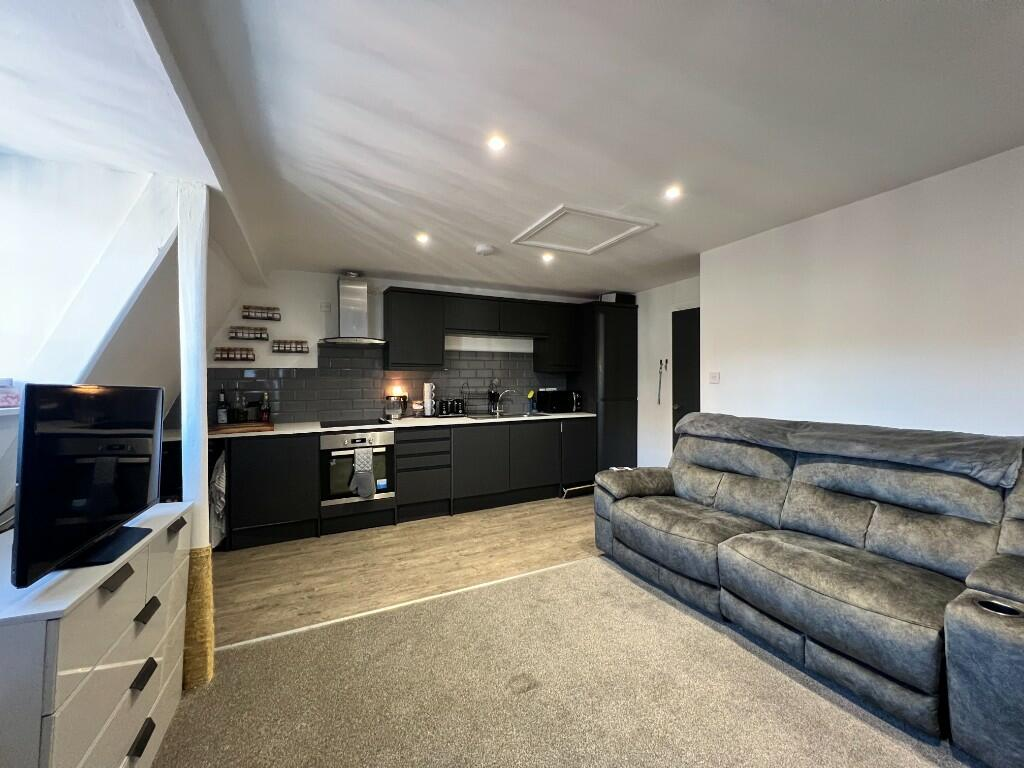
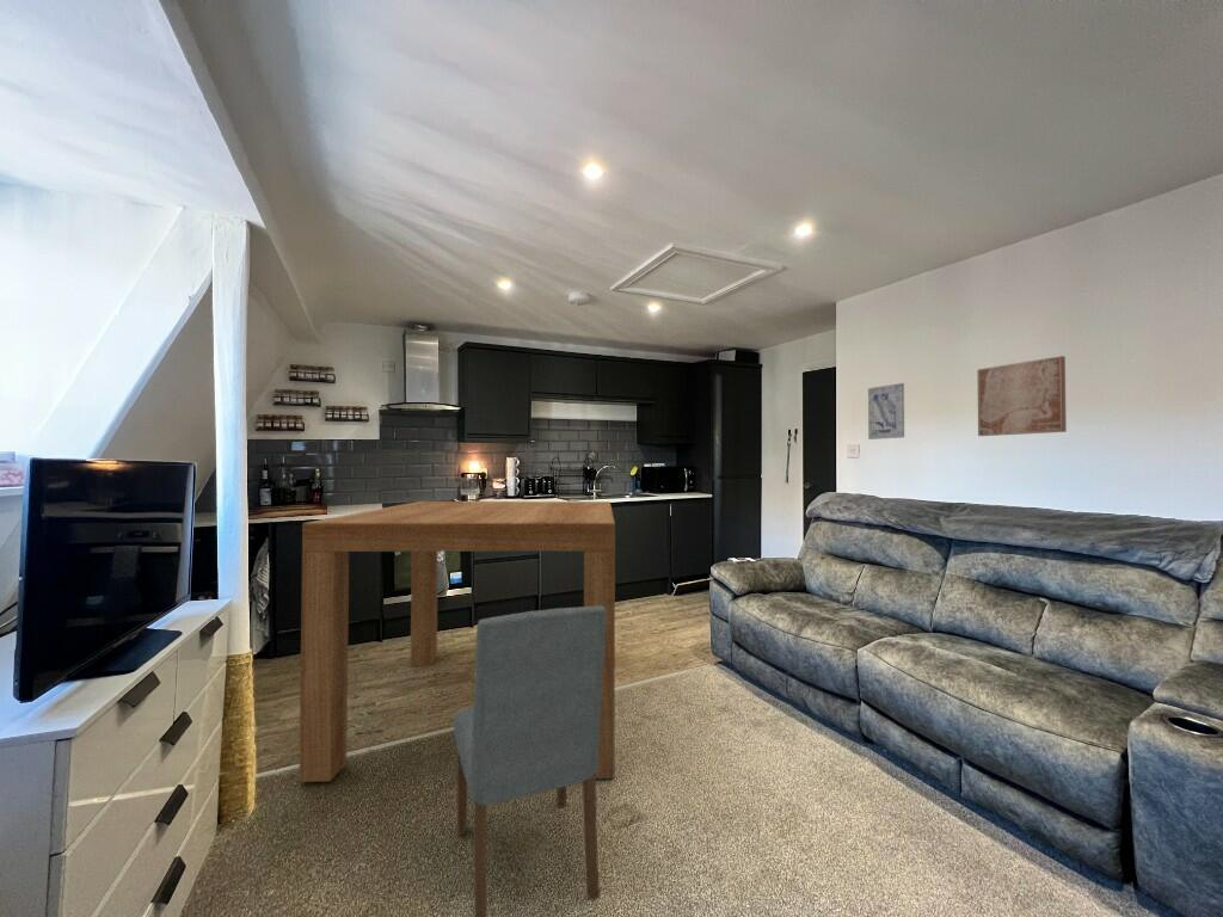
+ wall art (885, 412)
+ table (493, 550)
+ wall art (1019, 398)
+ dining chair (527, 726)
